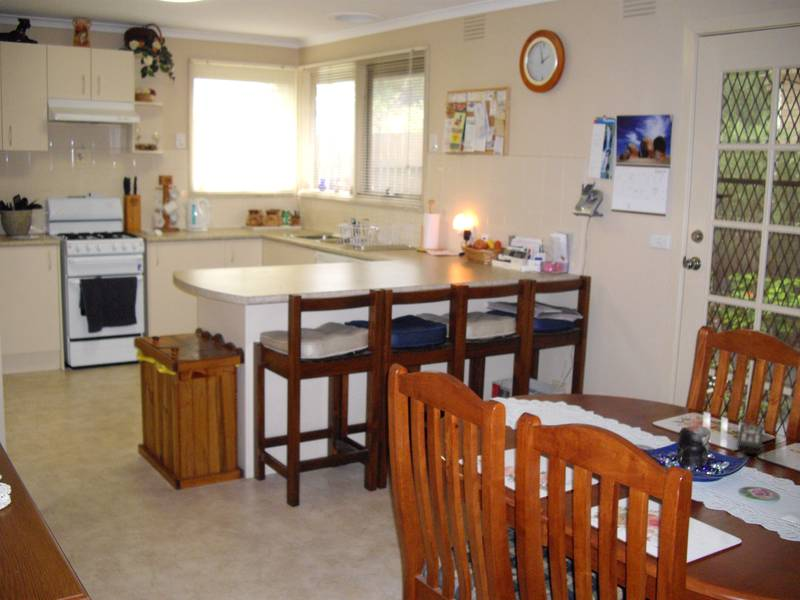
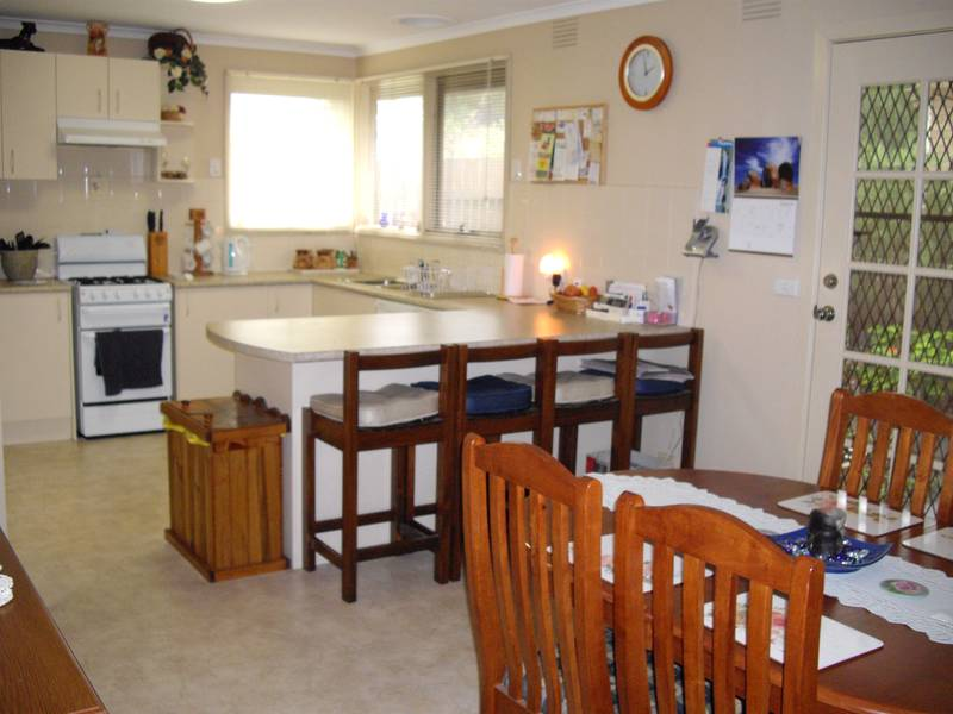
- remote control (750, 438)
